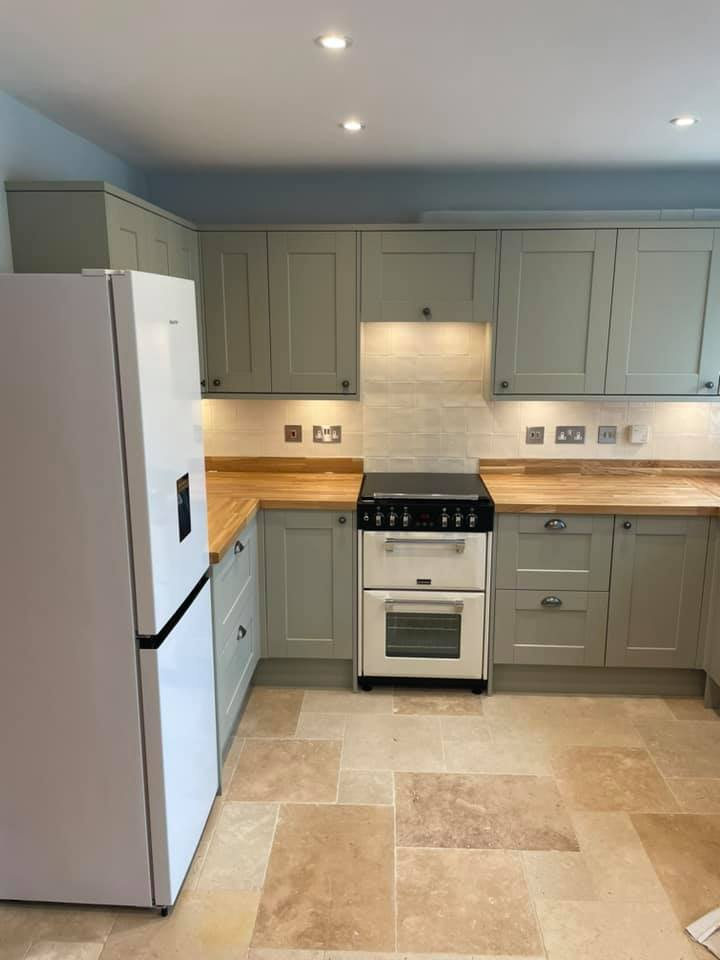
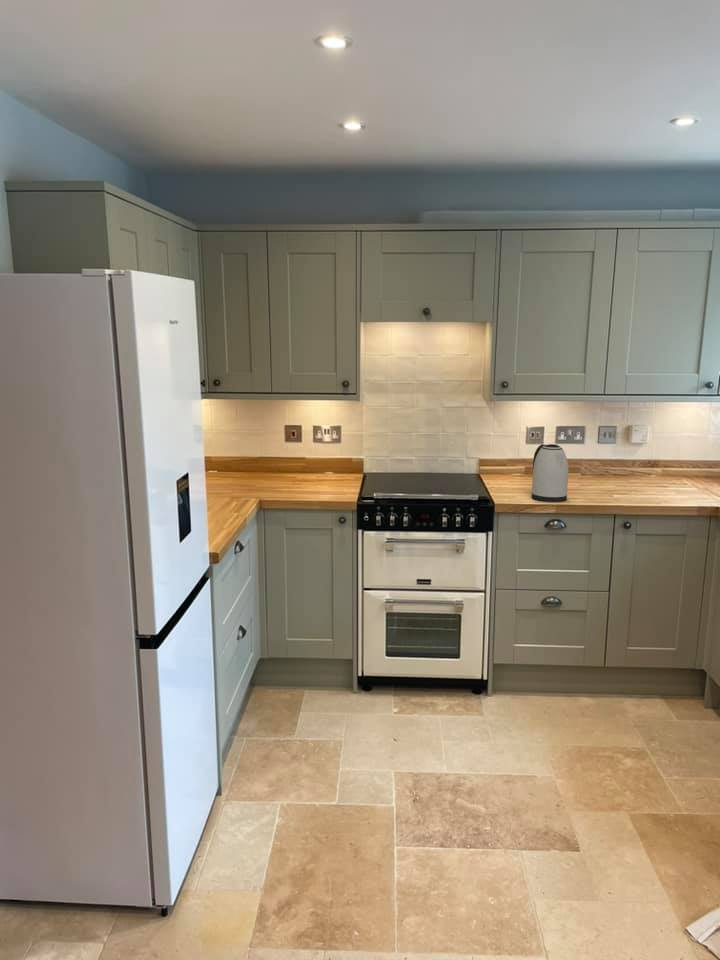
+ kettle (547, 470)
